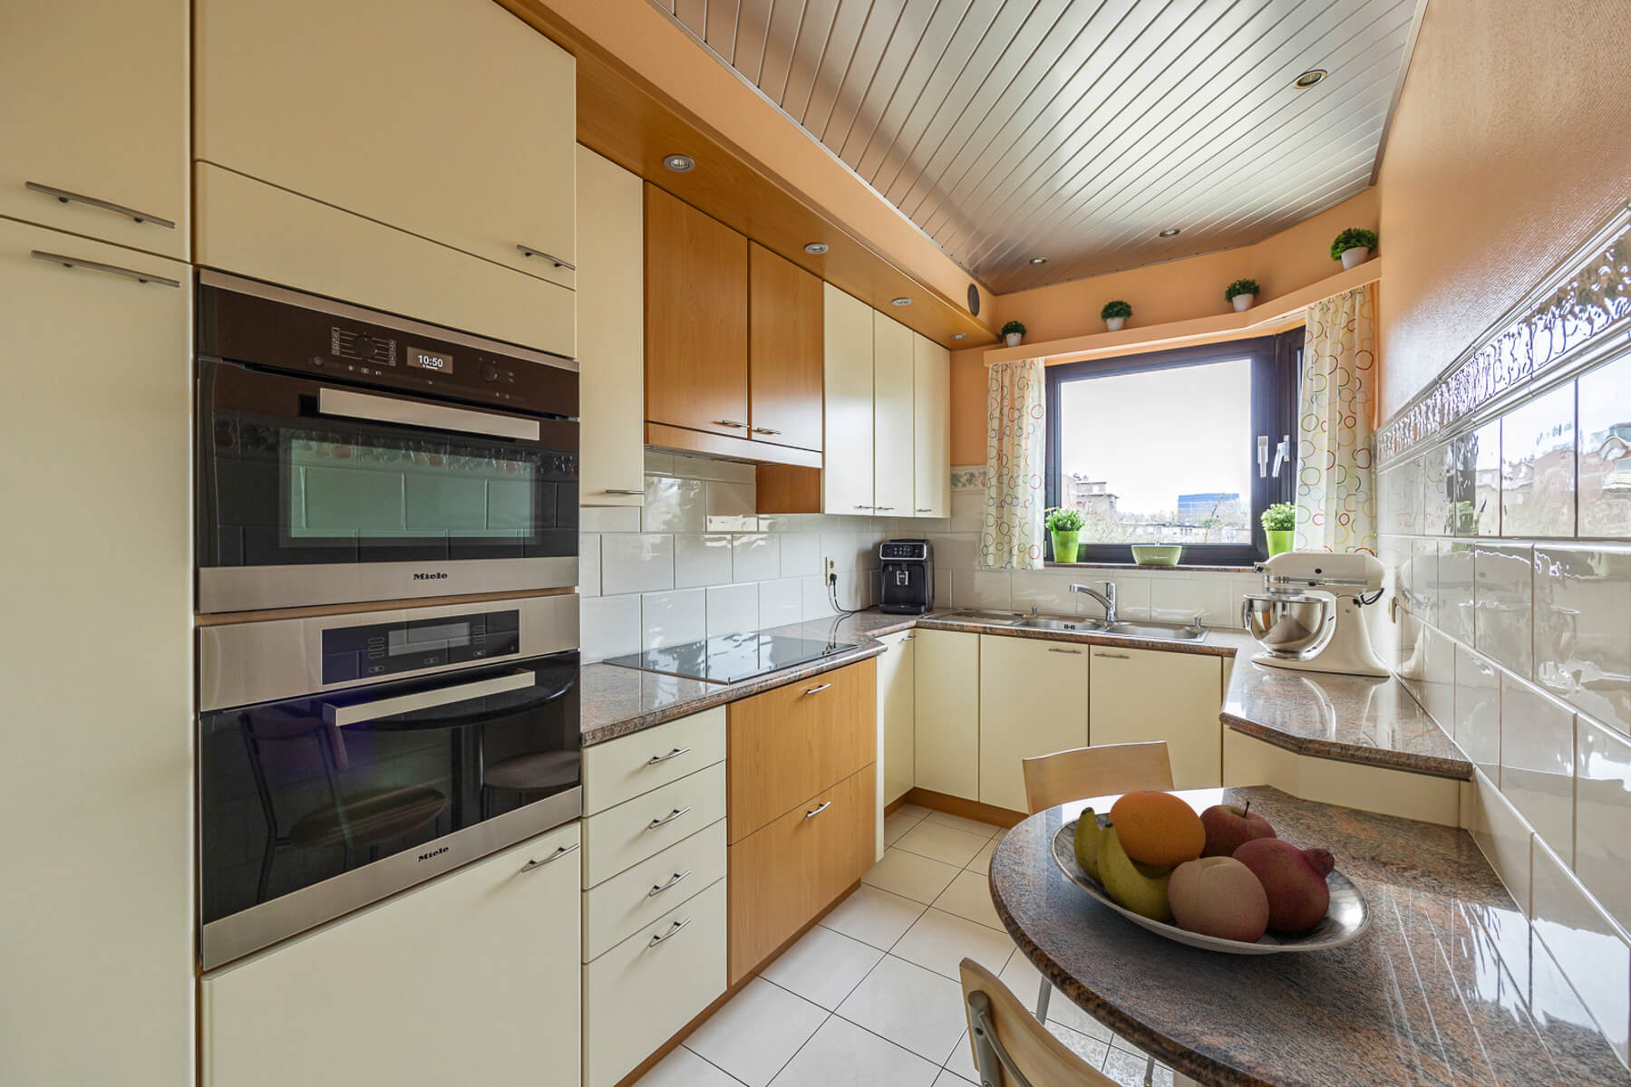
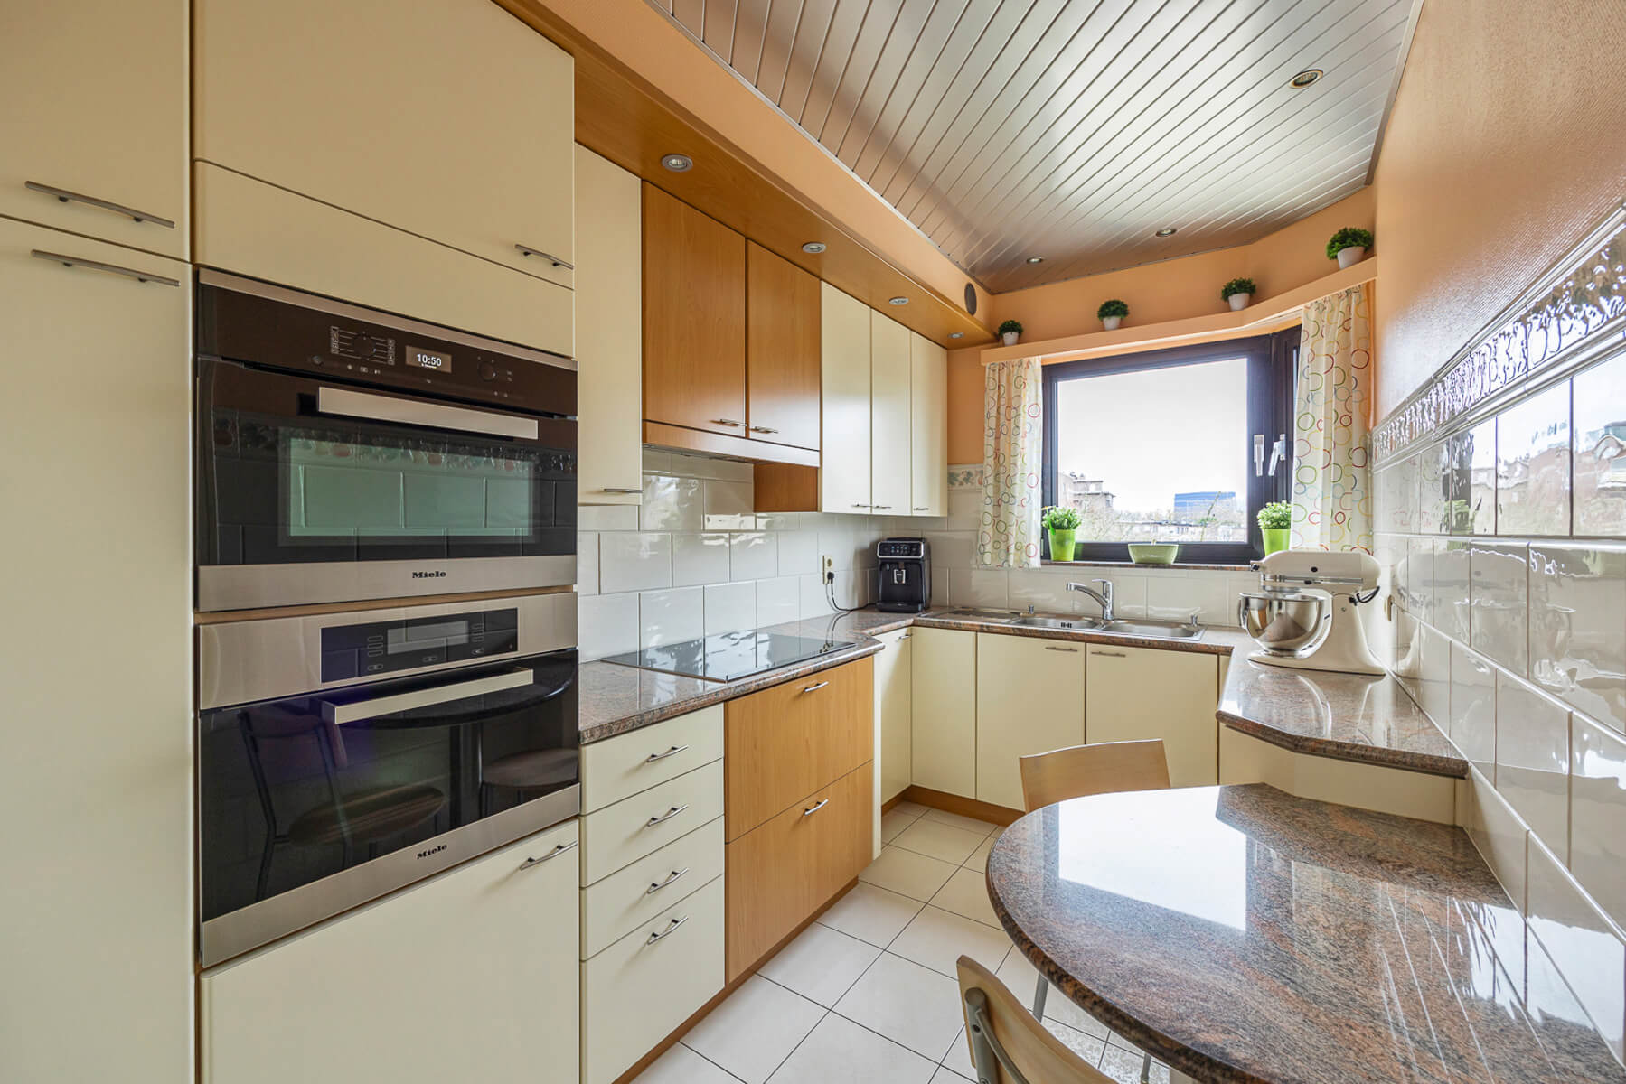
- fruit bowl (1195, 854)
